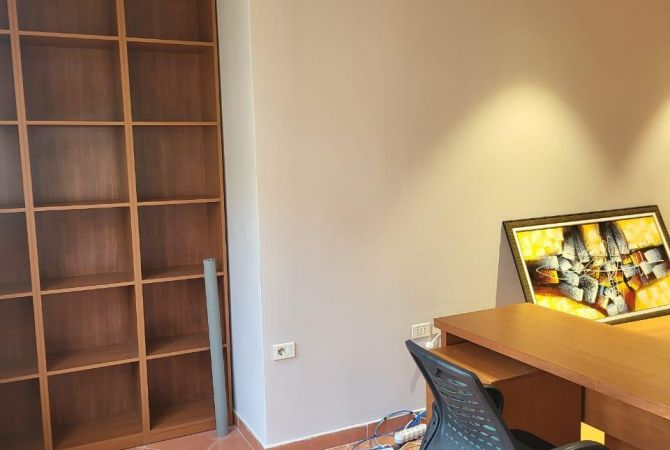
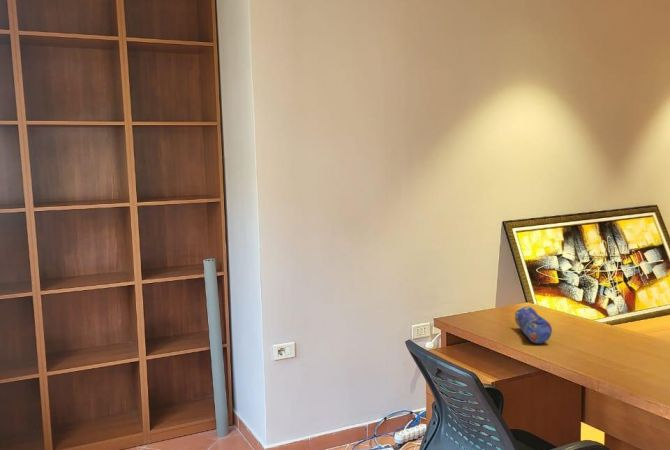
+ pencil case (532, 323)
